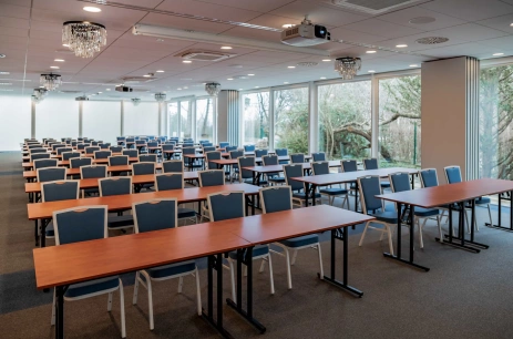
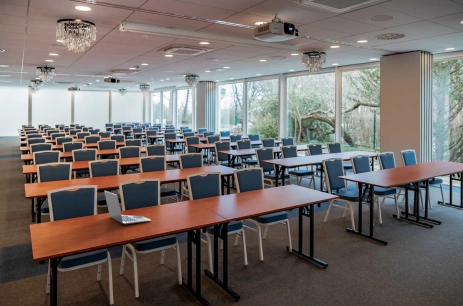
+ laptop (119, 206)
